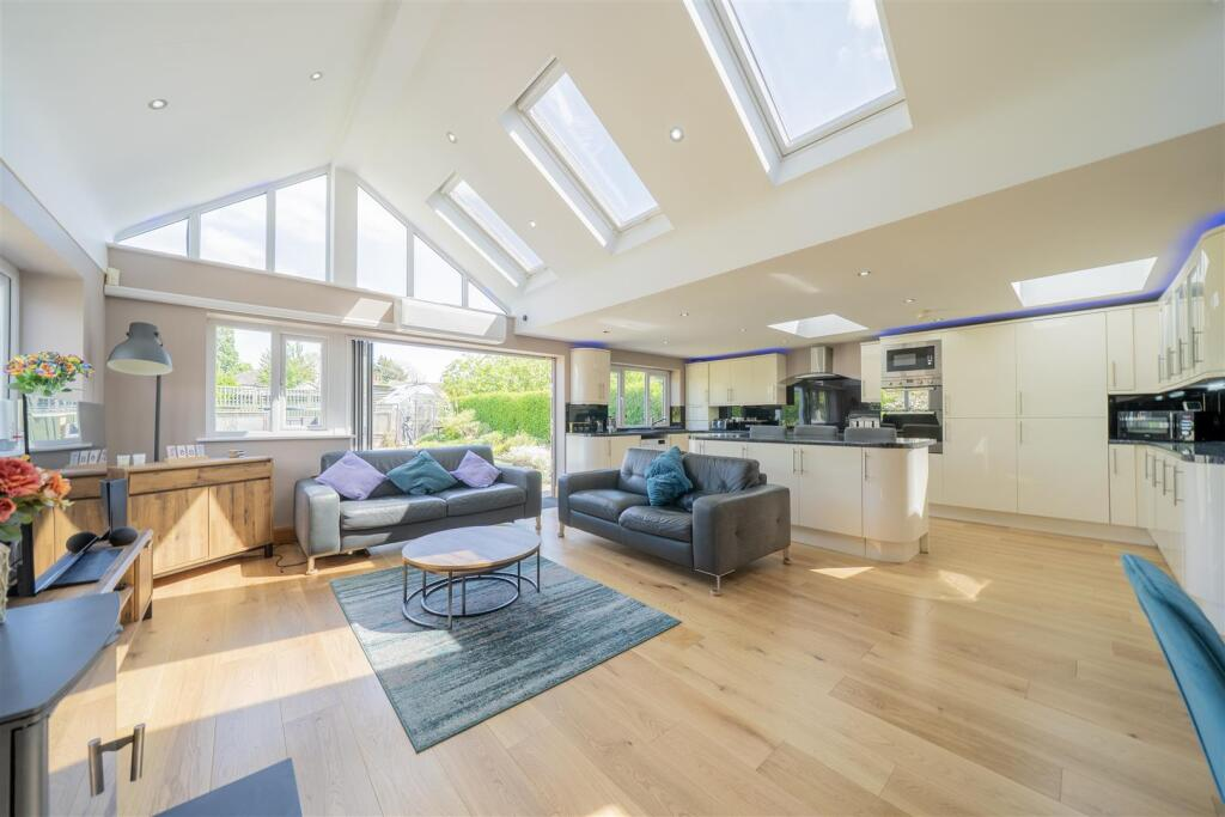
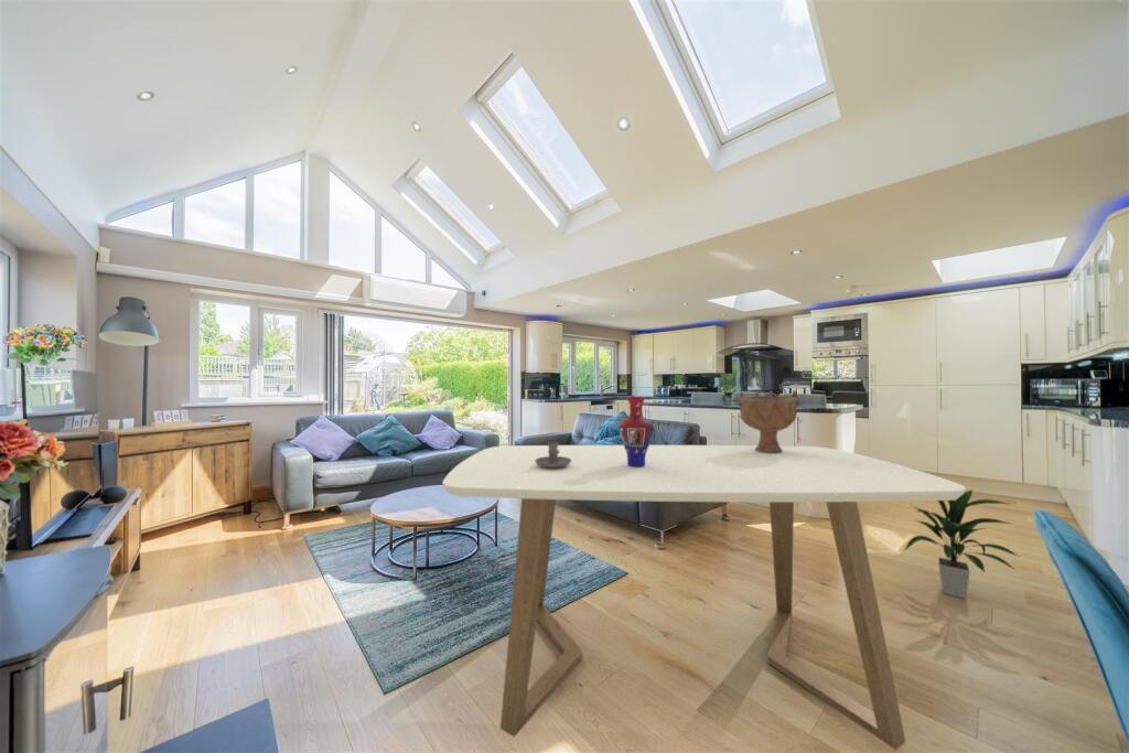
+ decorative bowl (767, 419)
+ candle holder (552, 453)
+ indoor plant (955, 538)
+ vase (635, 430)
+ dining table (673, 501)
